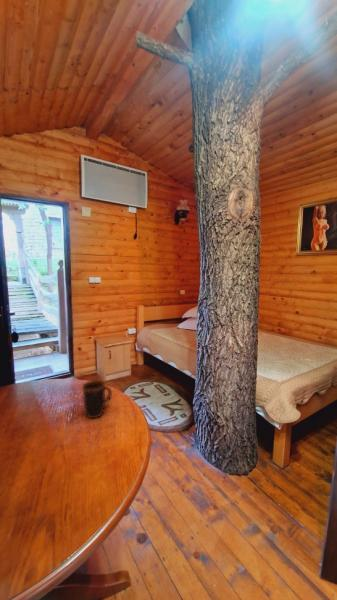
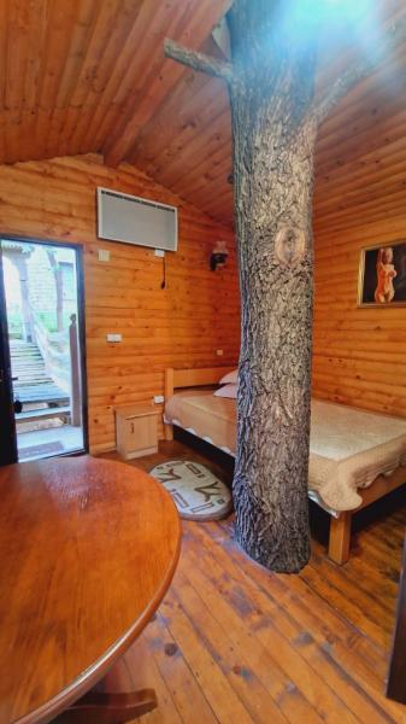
- mug (98, 397)
